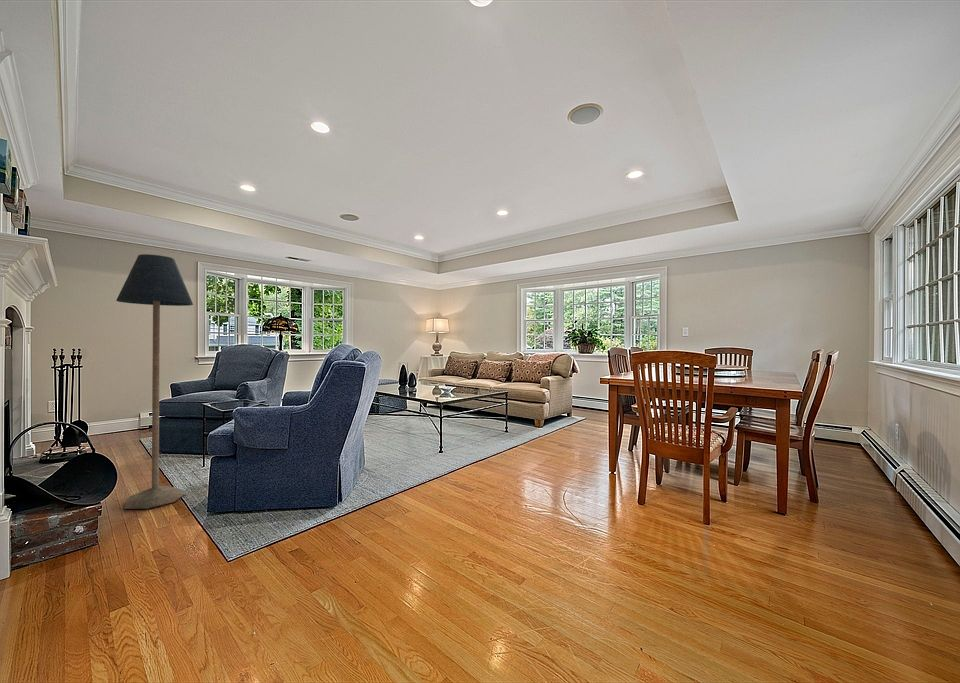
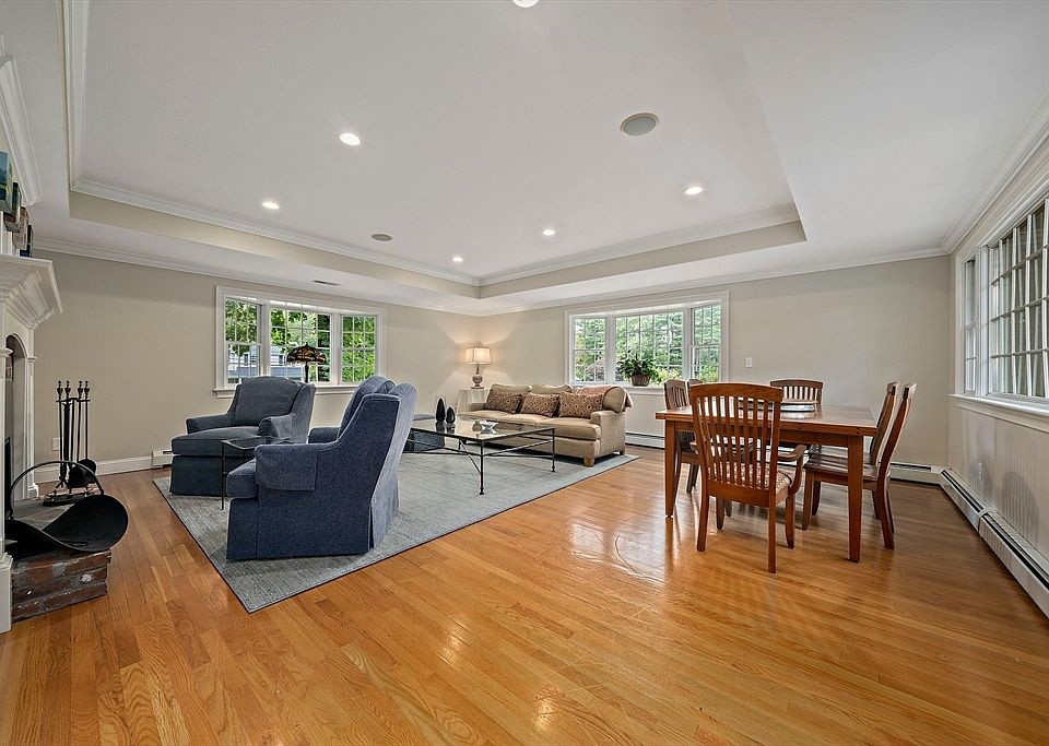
- floor lamp (156, 378)
